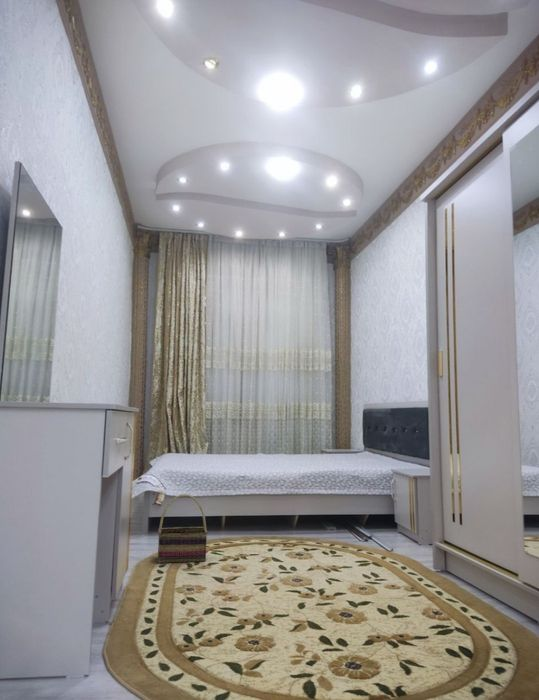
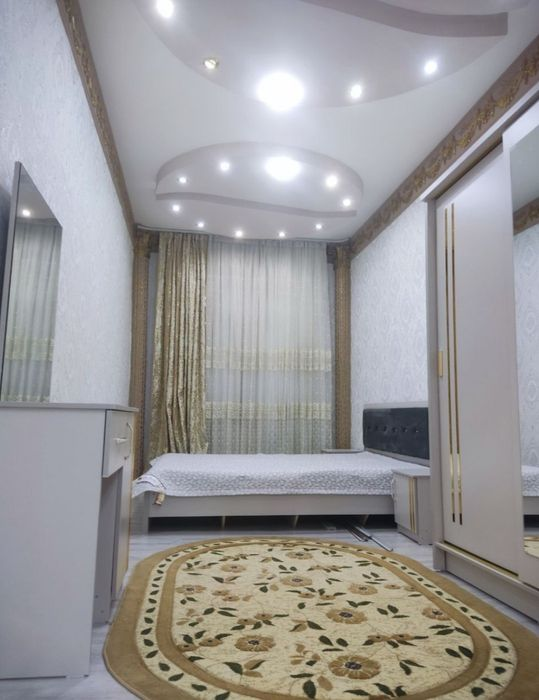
- basket (182, 527)
